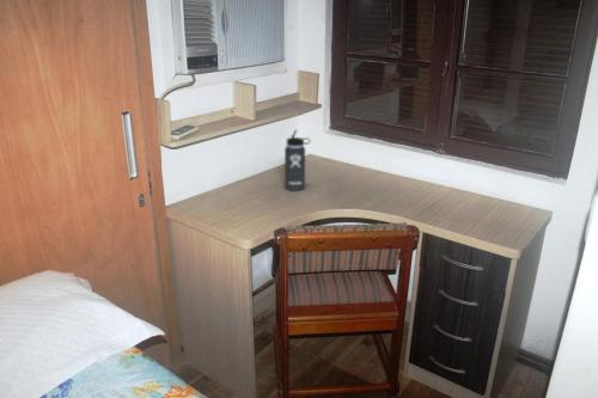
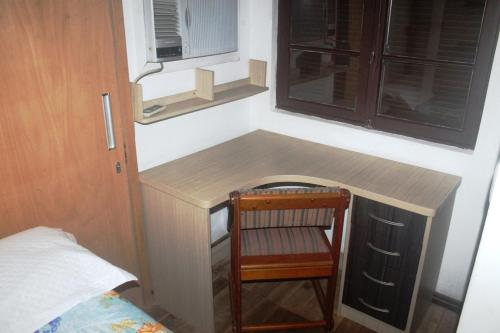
- thermos bottle (297, 159)
